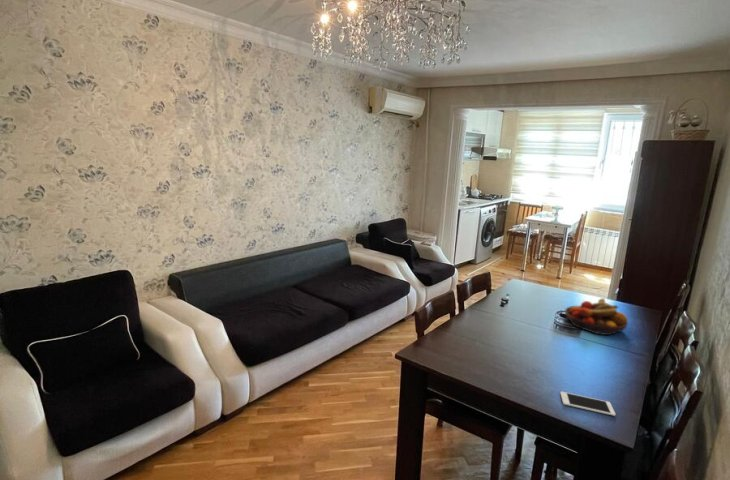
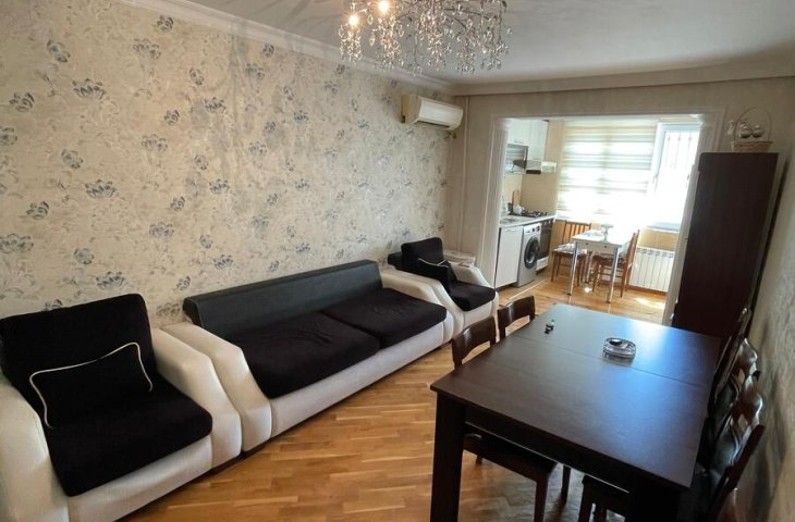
- fruit bowl (595, 313)
- cell phone (586, 403)
